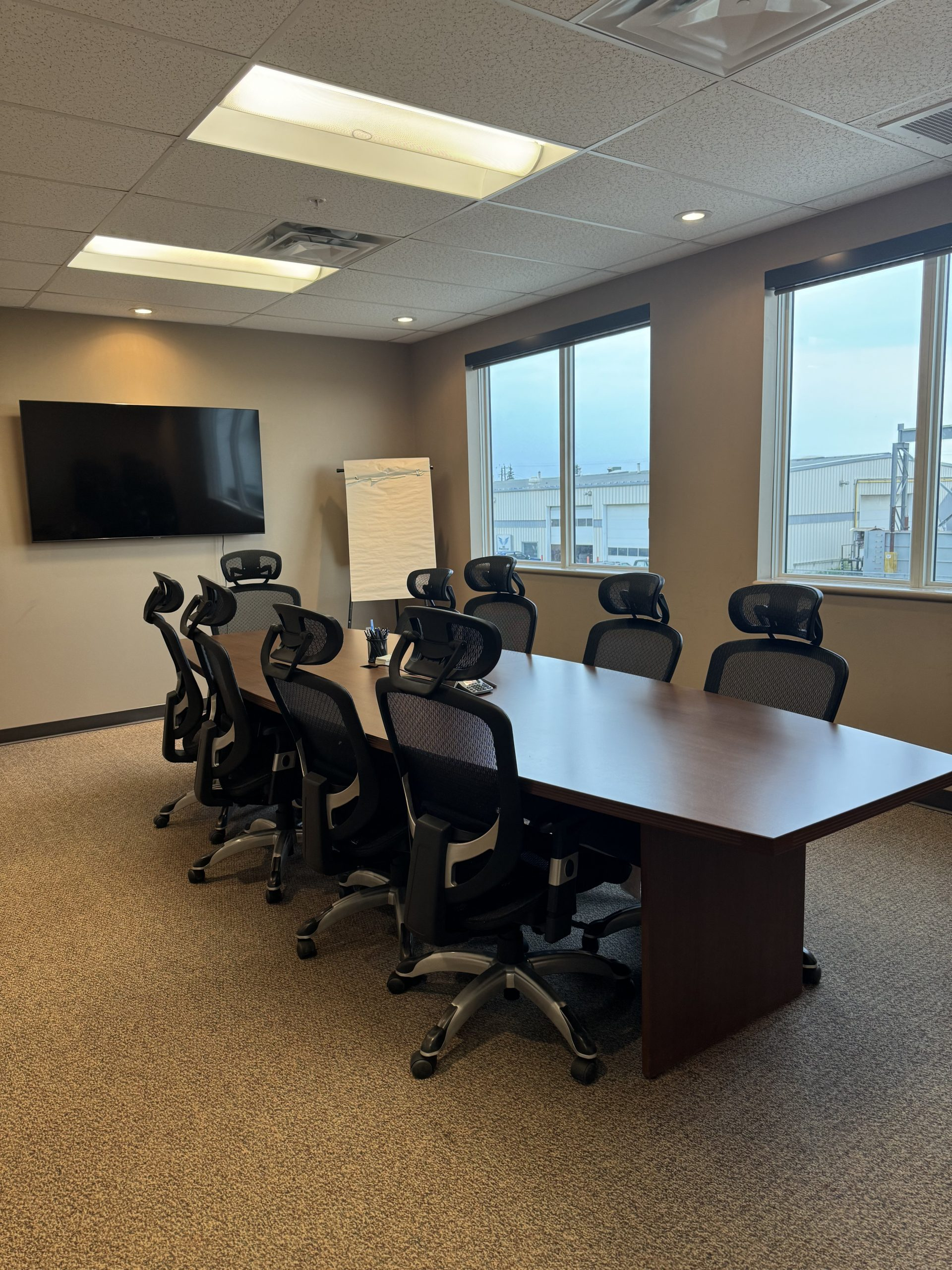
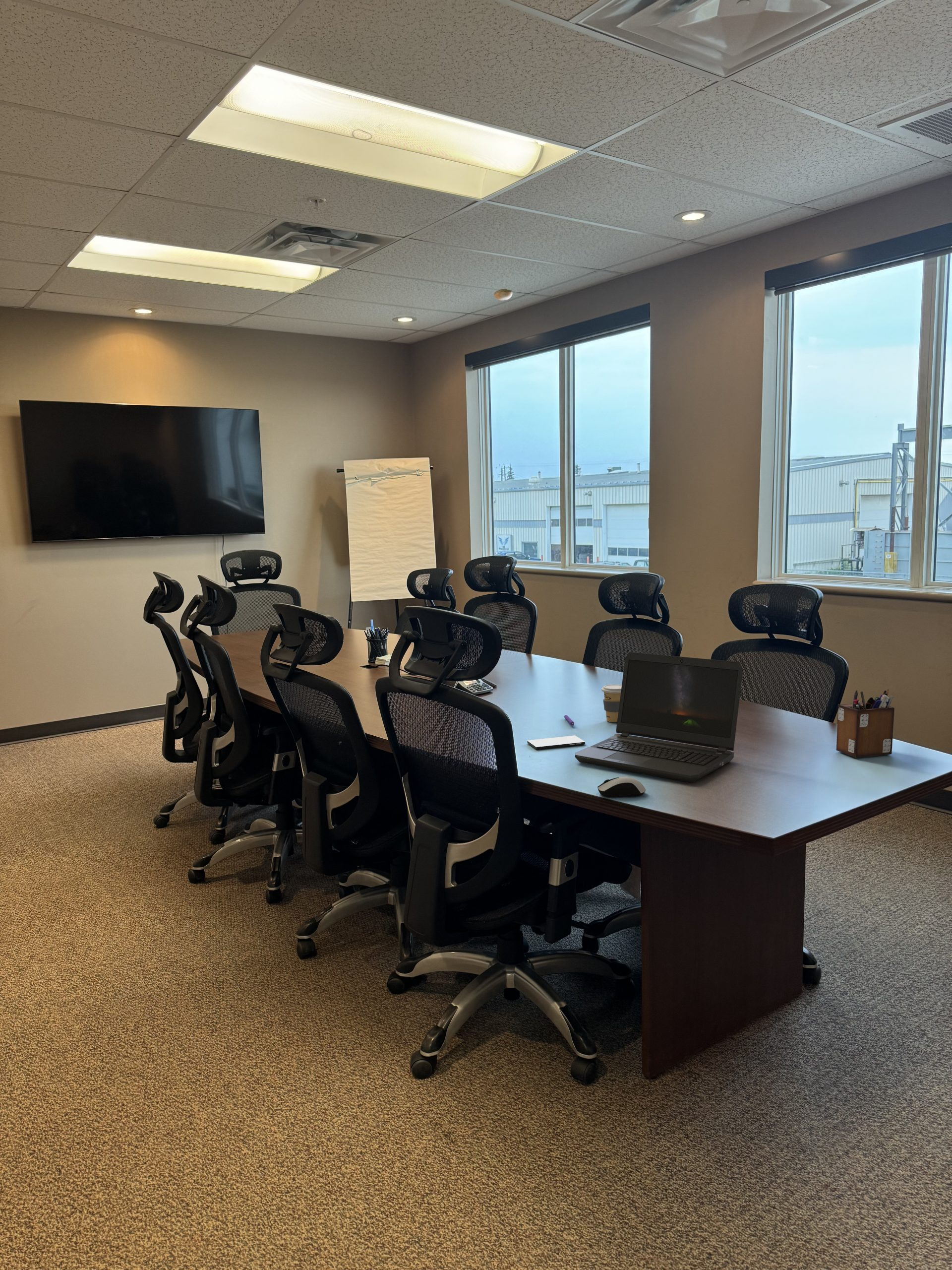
+ pen (569, 719)
+ laptop computer (657, 712)
+ smoke detector (503, 294)
+ computer mouse (621, 785)
+ smartphone (556, 742)
+ desk organizer (865, 720)
+ coffee cup (614, 703)
